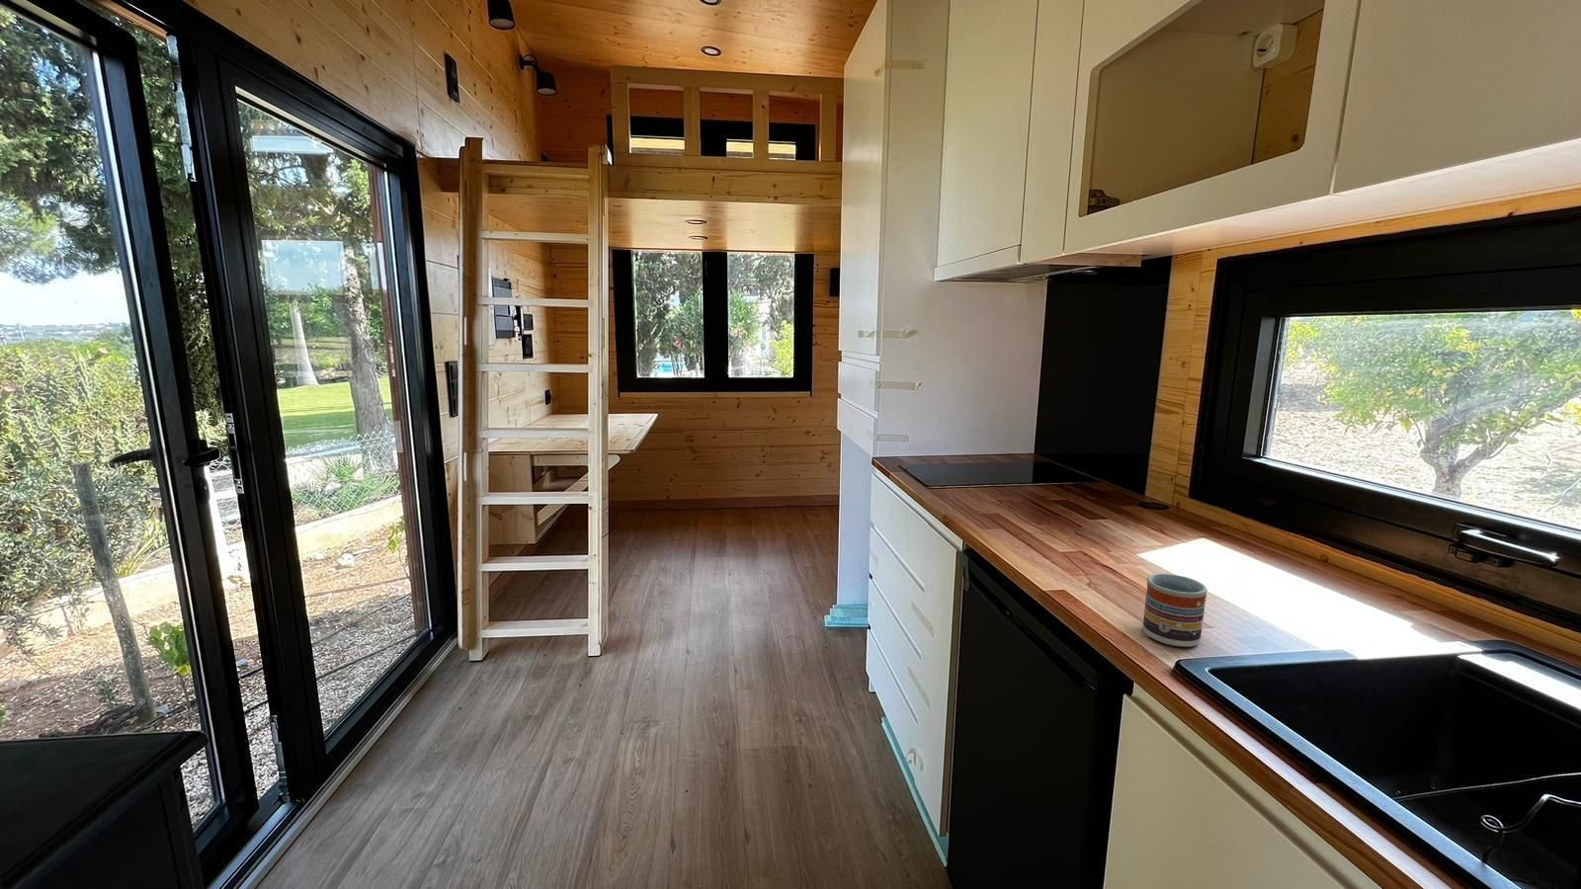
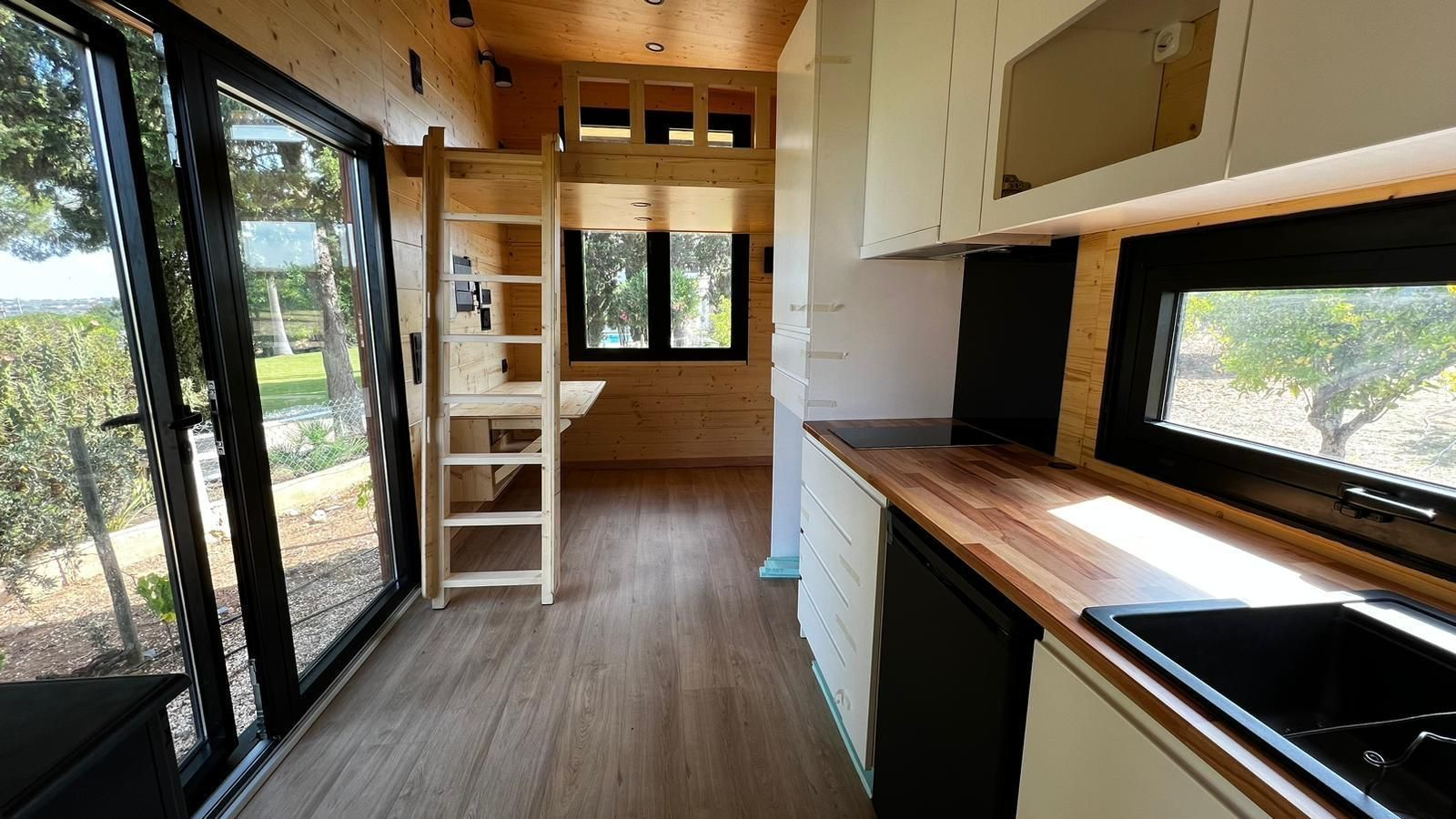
- cup (1171, 605)
